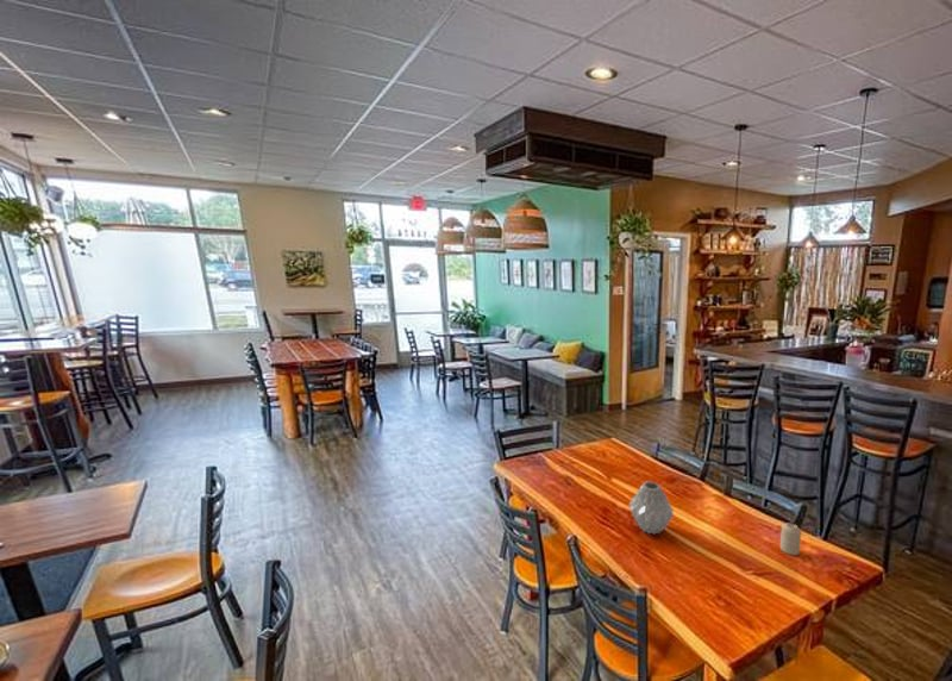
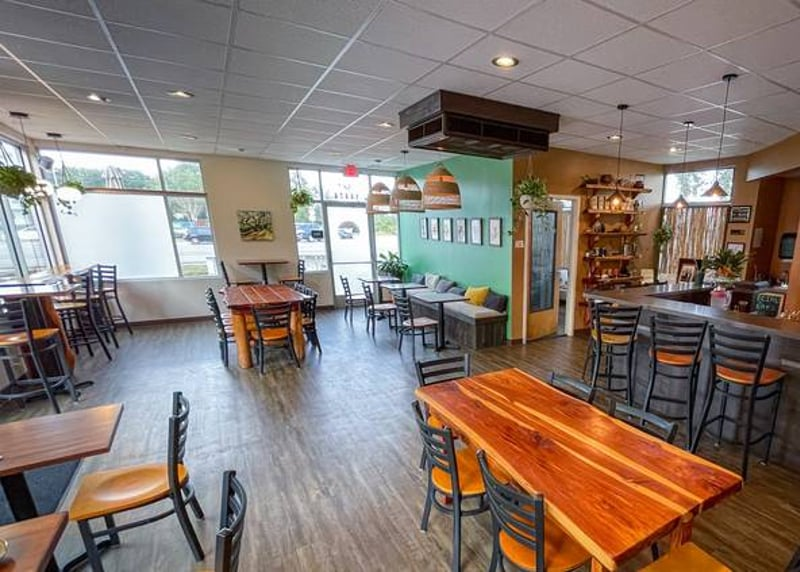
- vase (650, 506)
- candle (790, 537)
